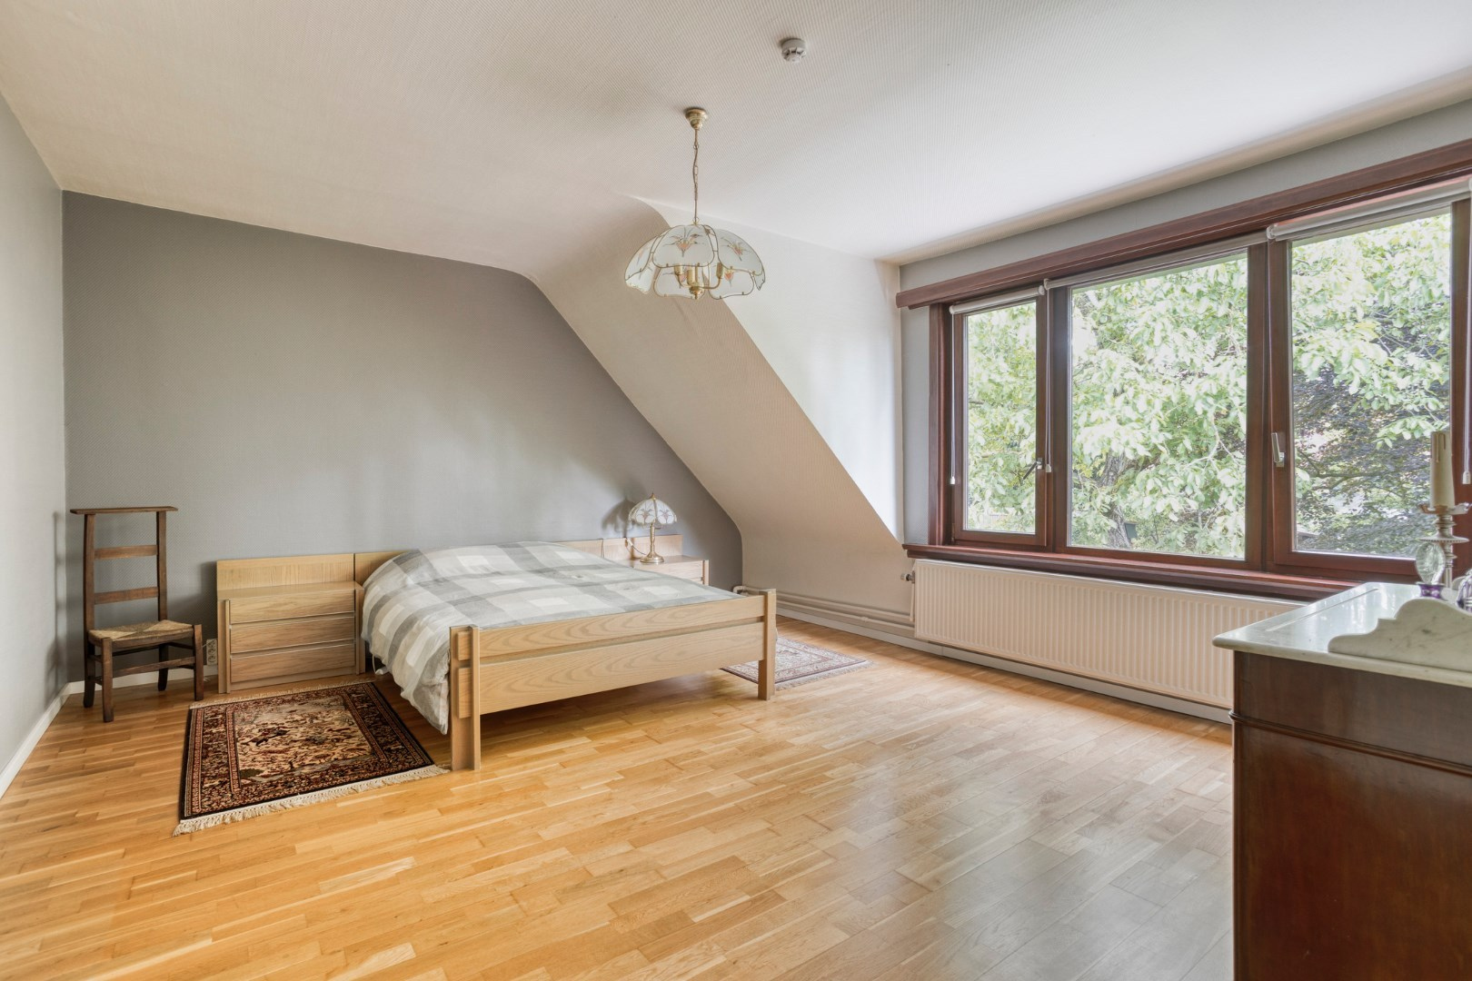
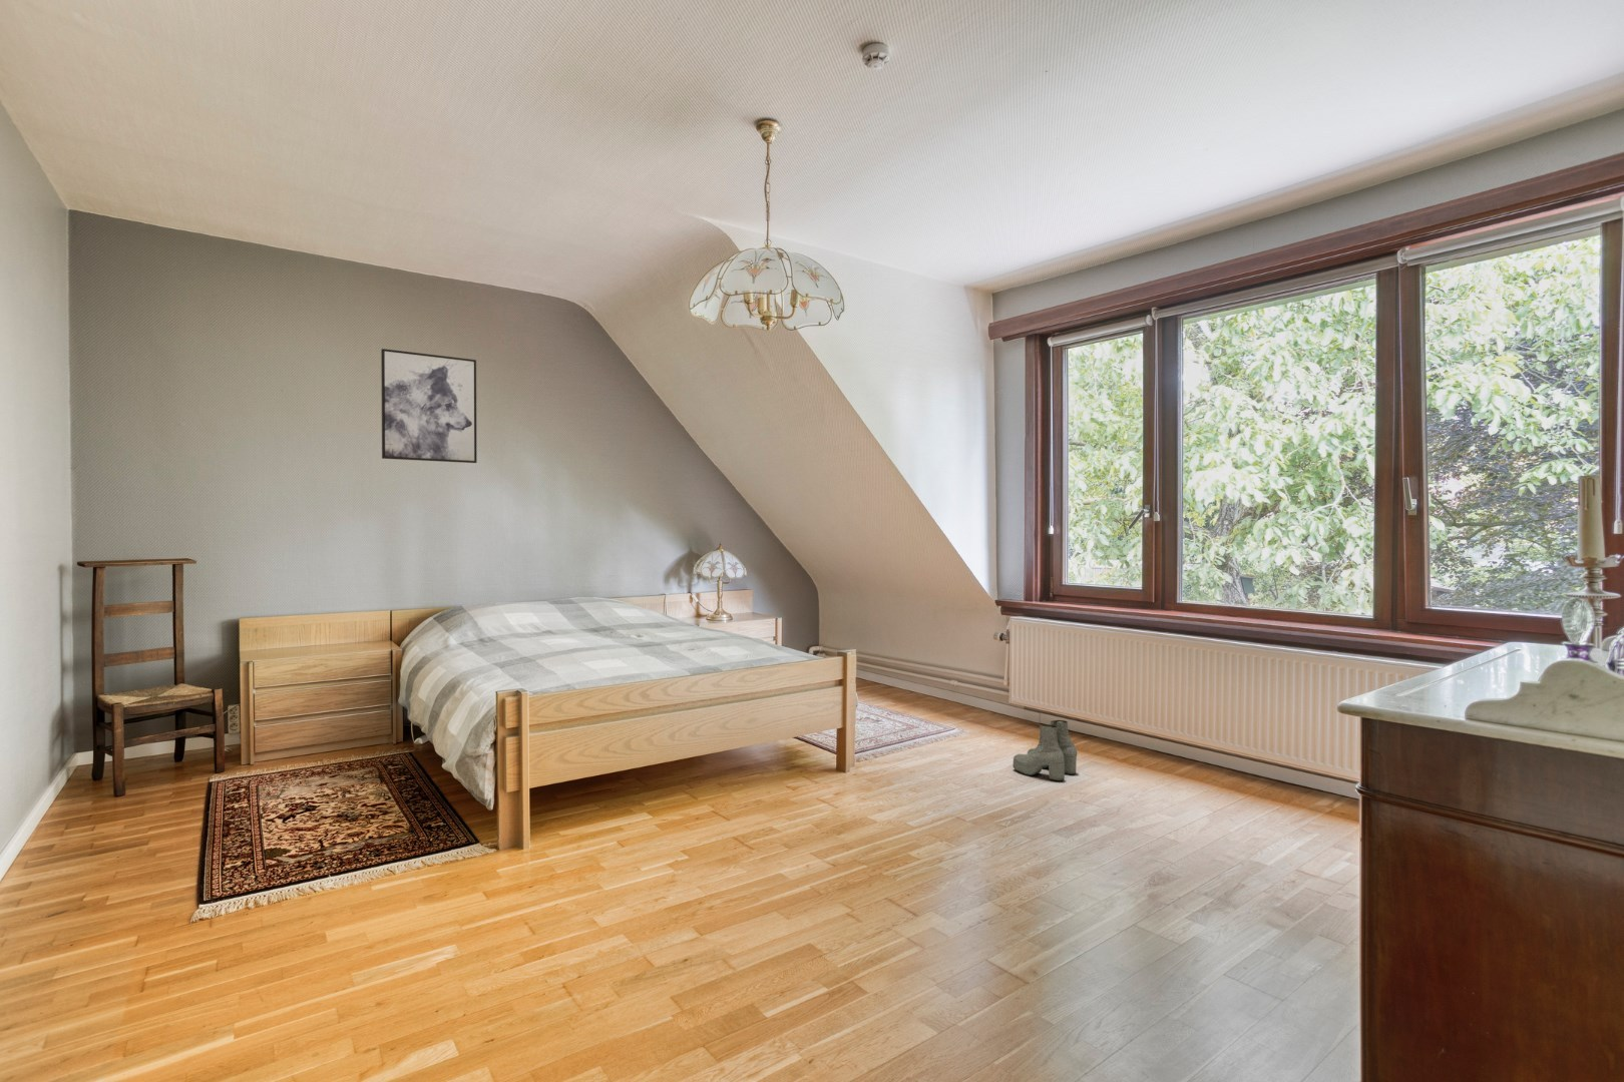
+ boots (1044, 745)
+ wall art (430, 408)
